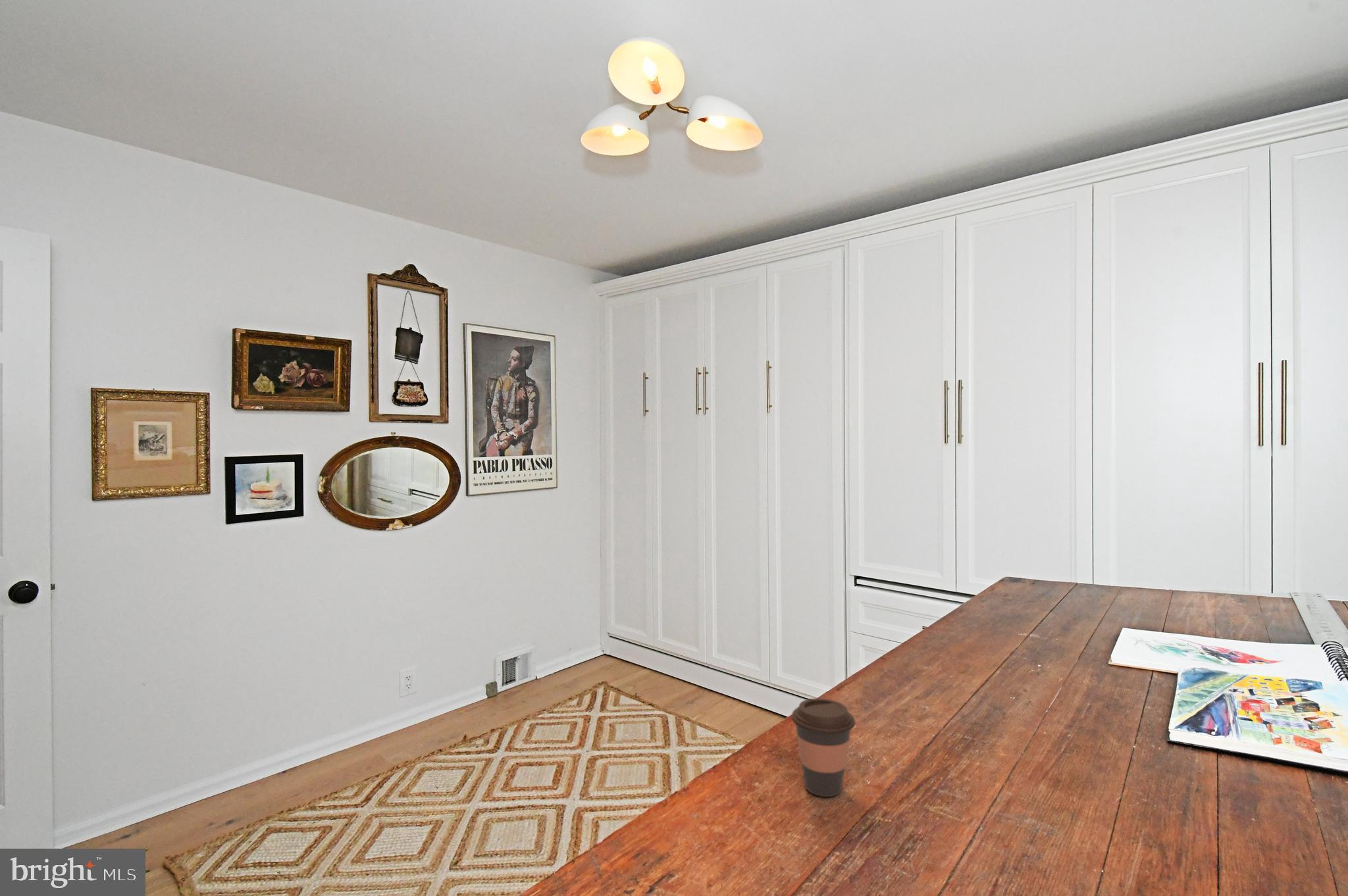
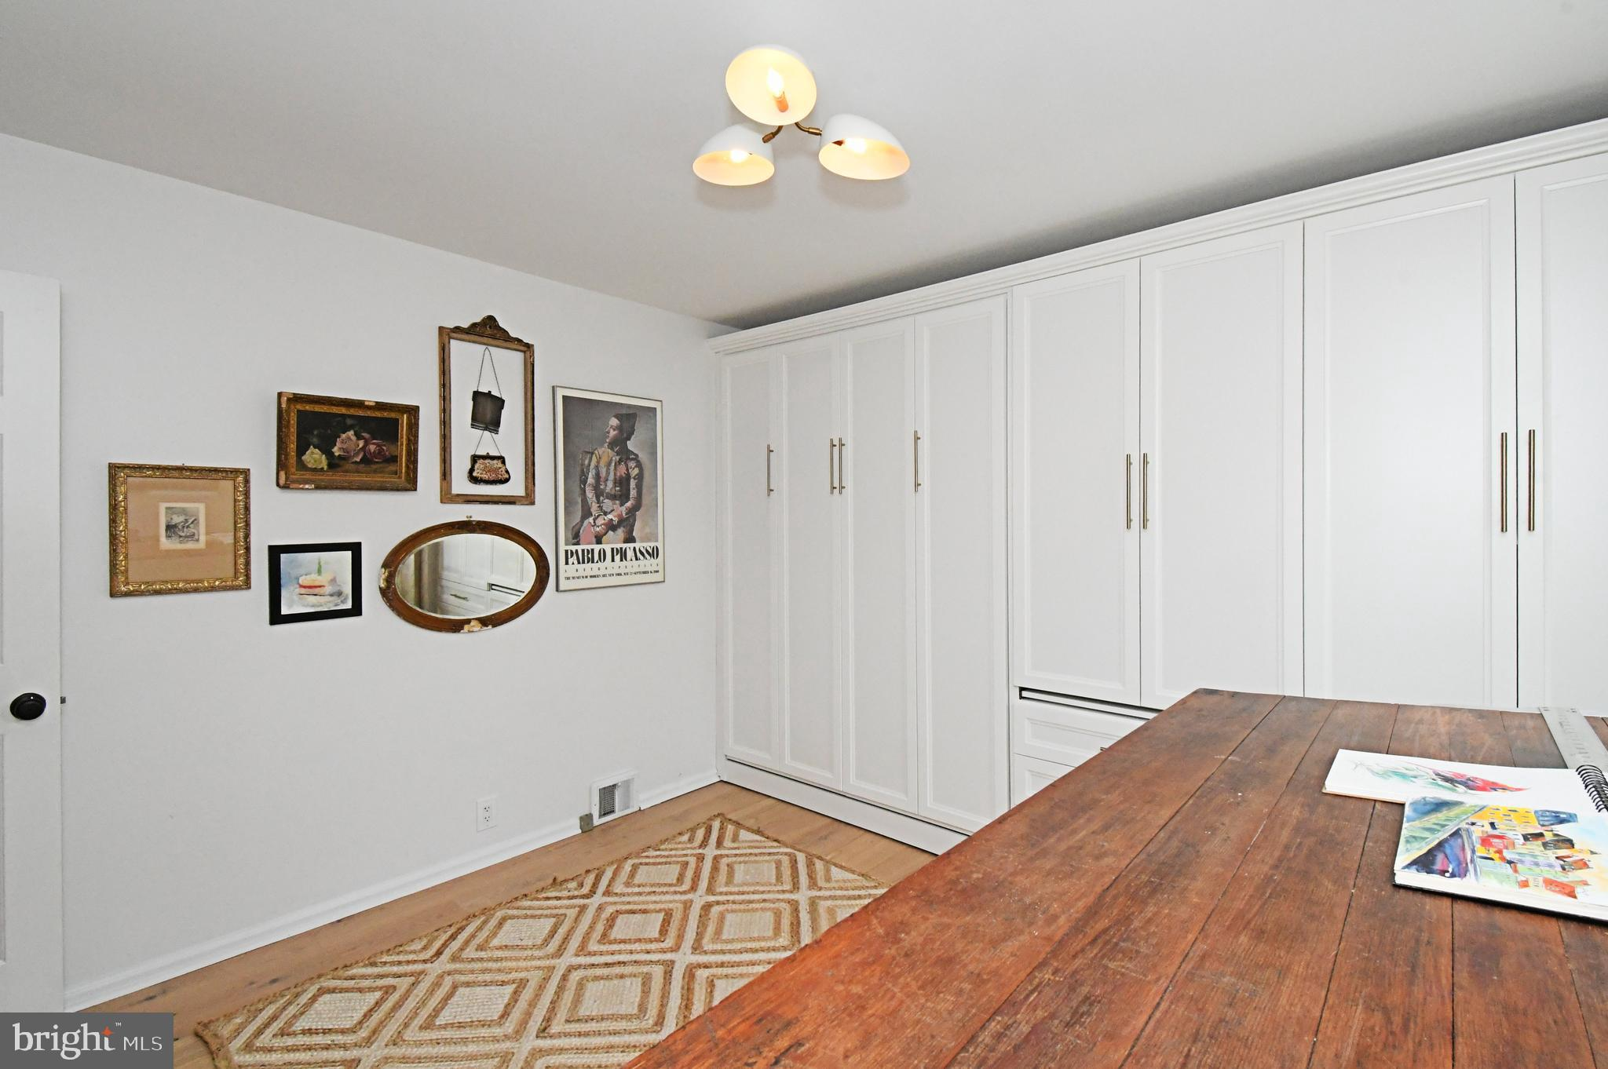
- coffee cup (823, 747)
